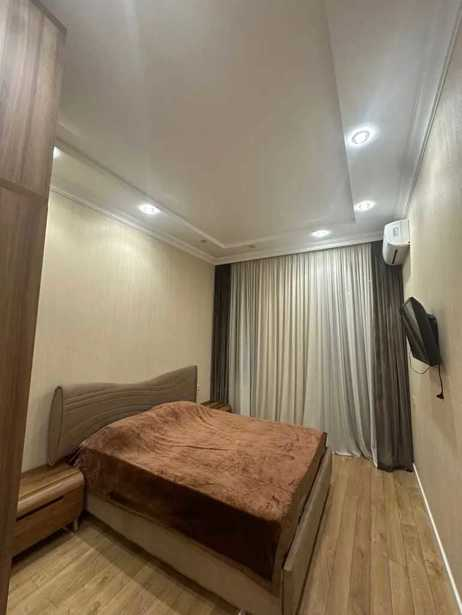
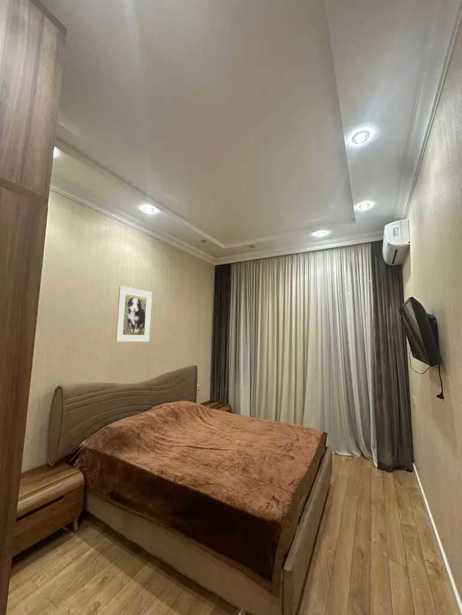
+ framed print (135, 315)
